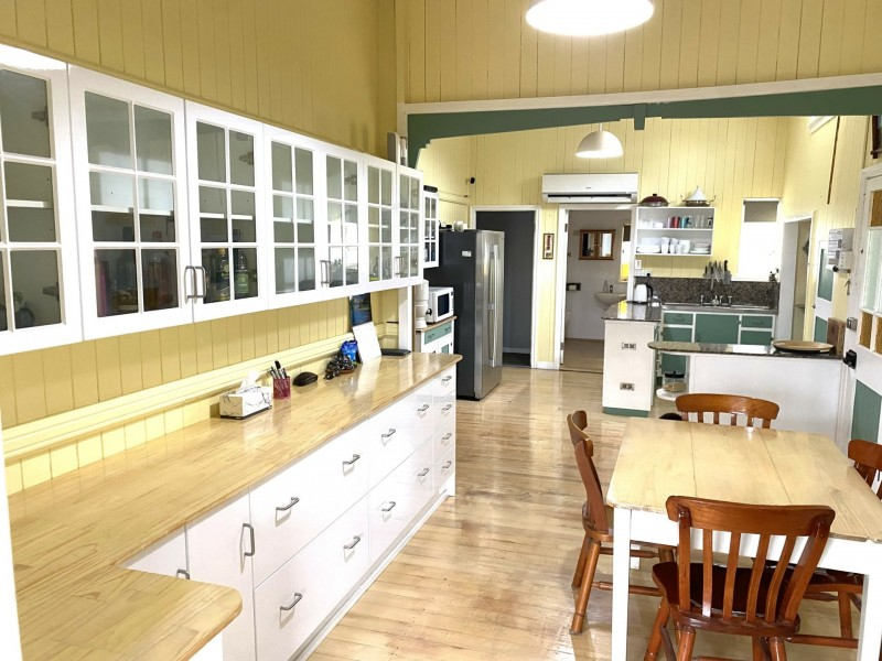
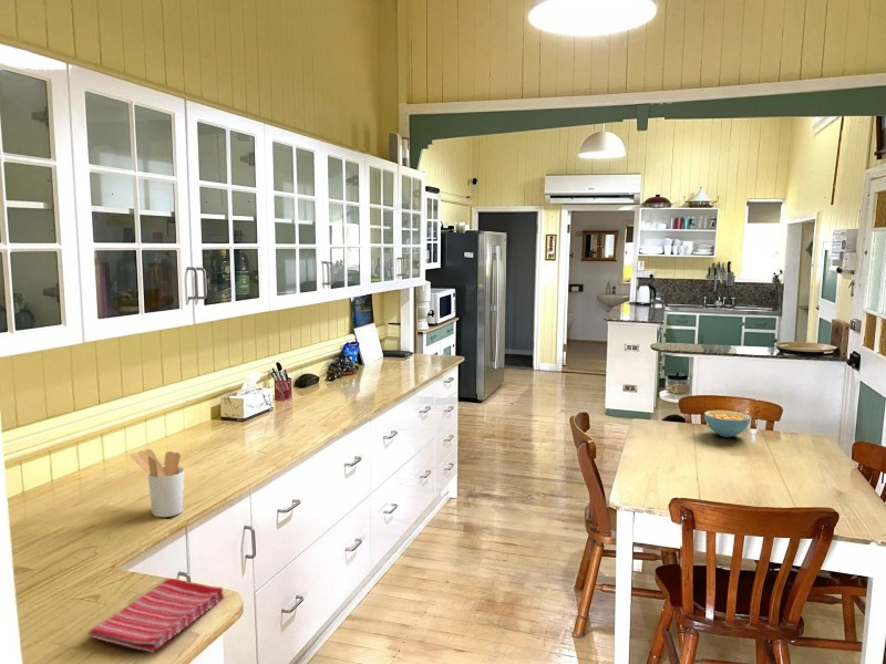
+ dish towel (161, 611)
+ utensil holder (158, 480)
+ cereal bowl (727, 425)
